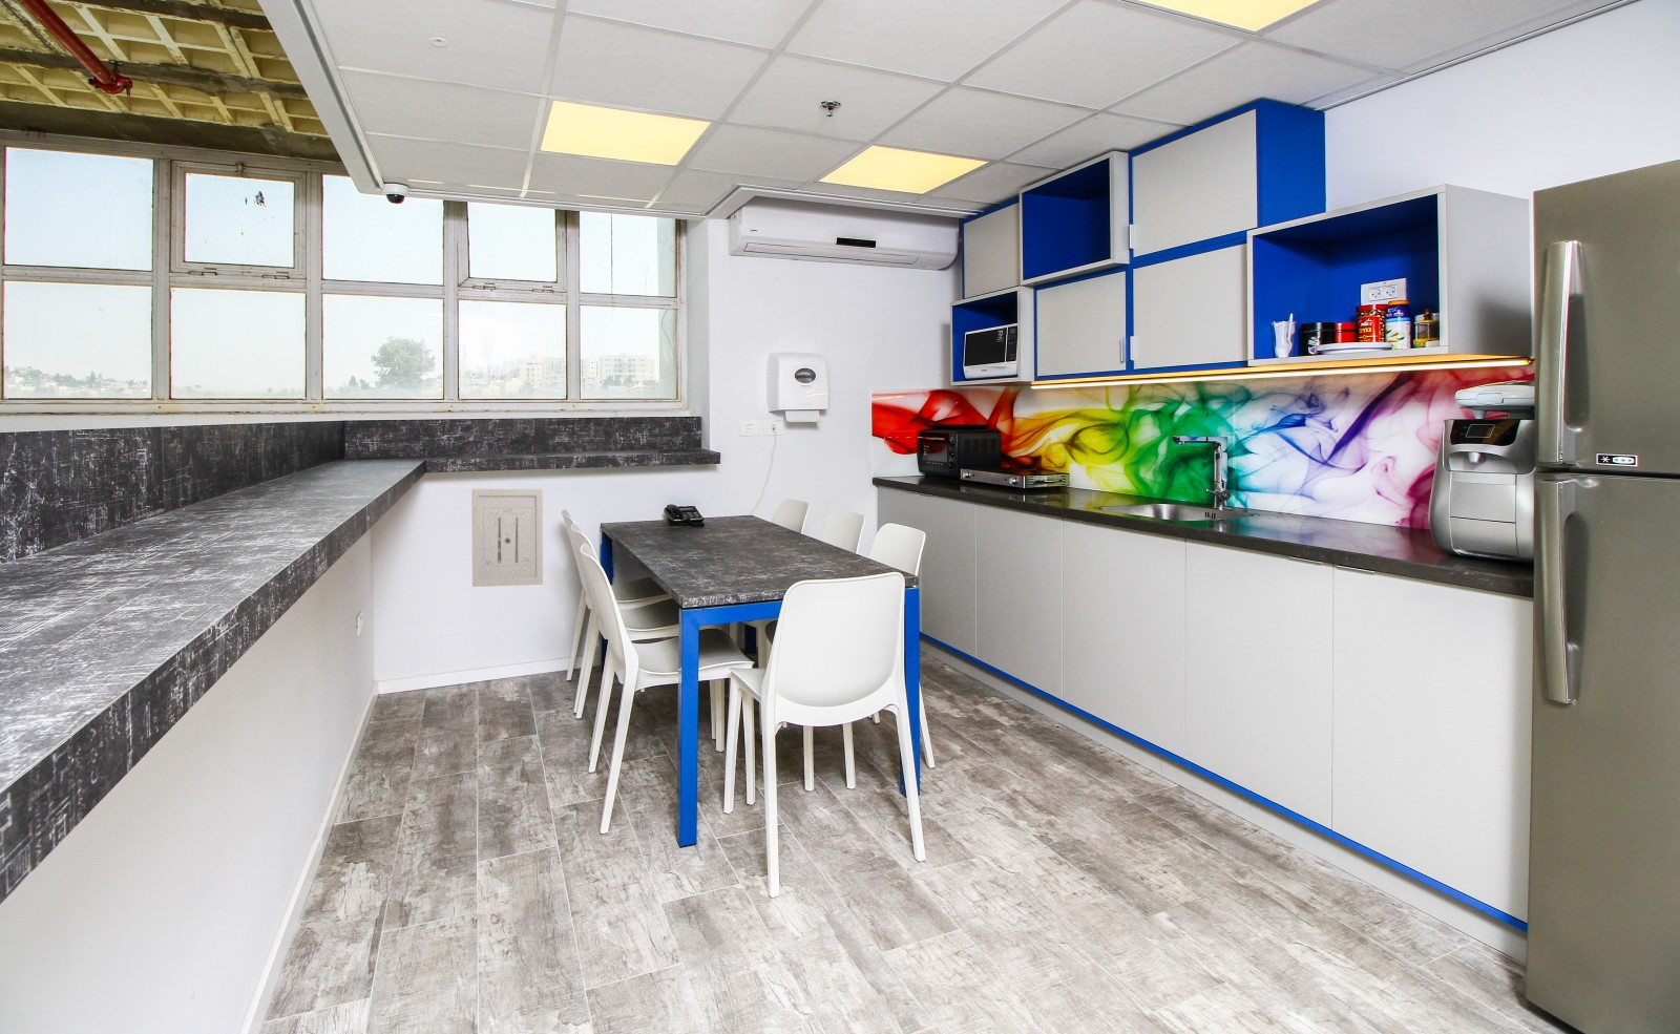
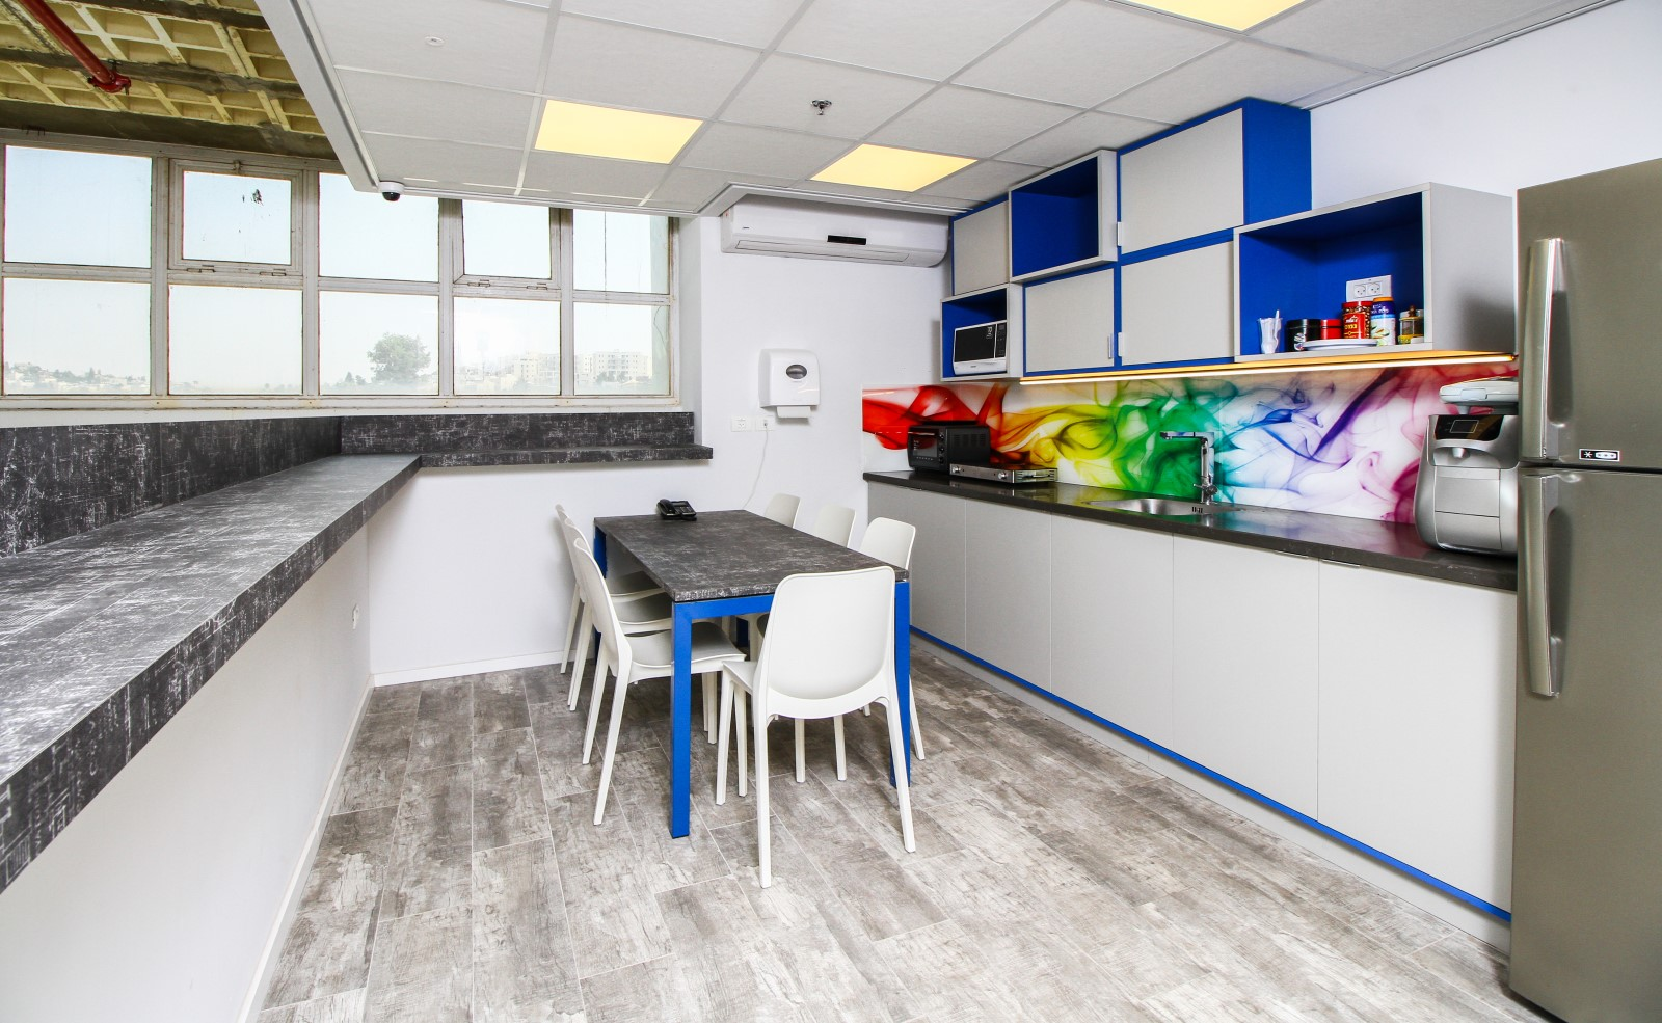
- wall art (508, 536)
